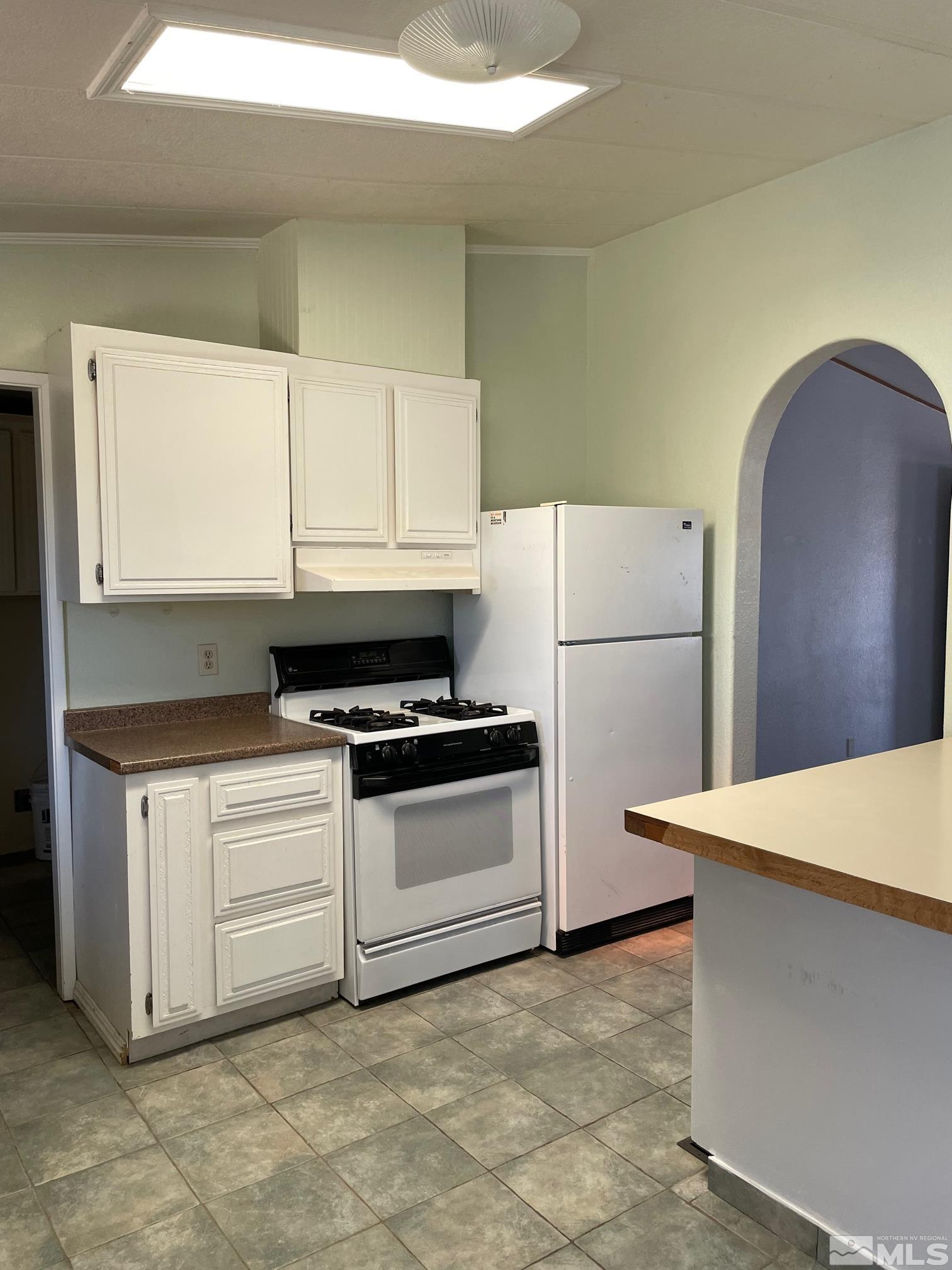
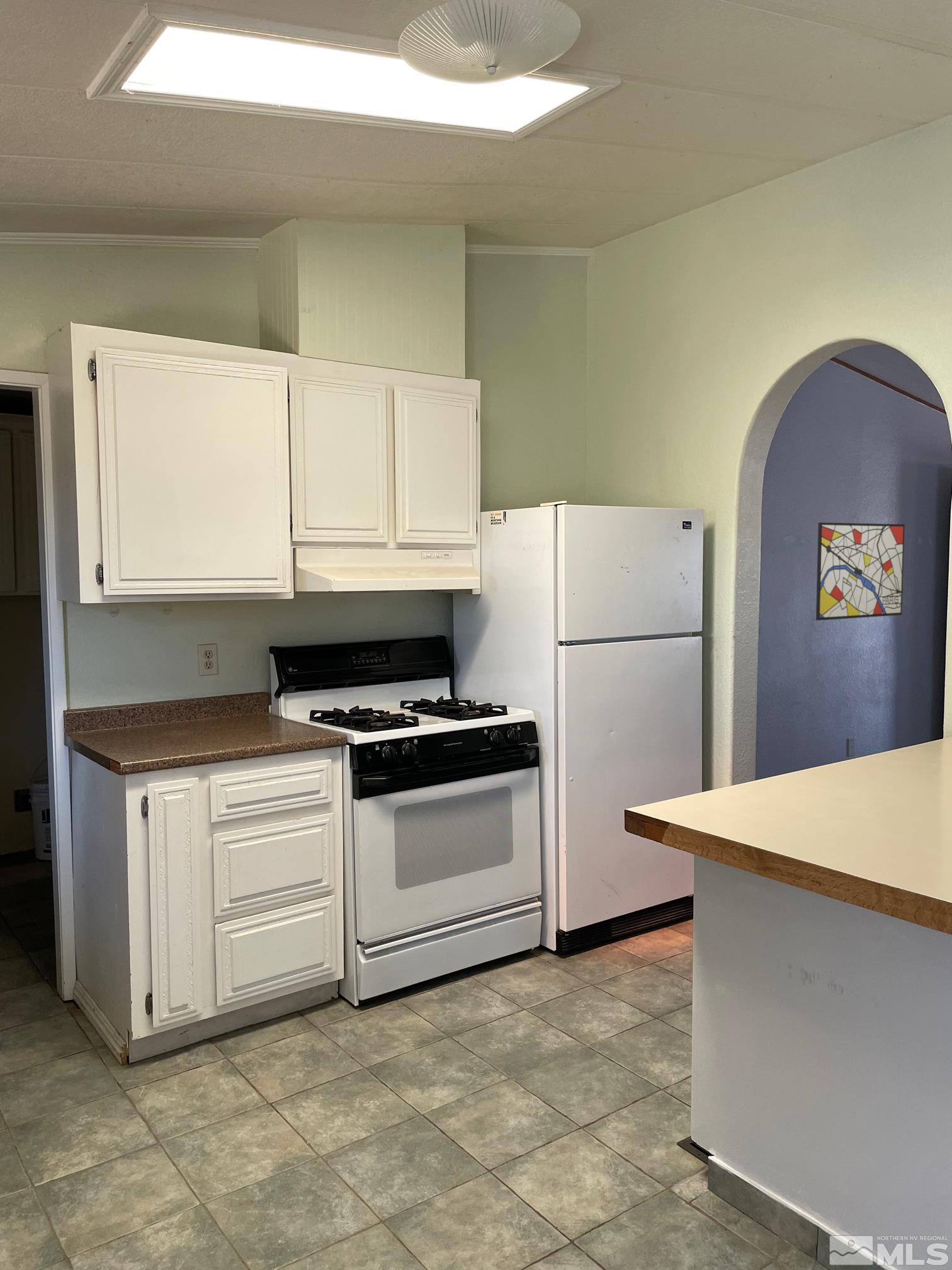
+ wall art (861, 570)
